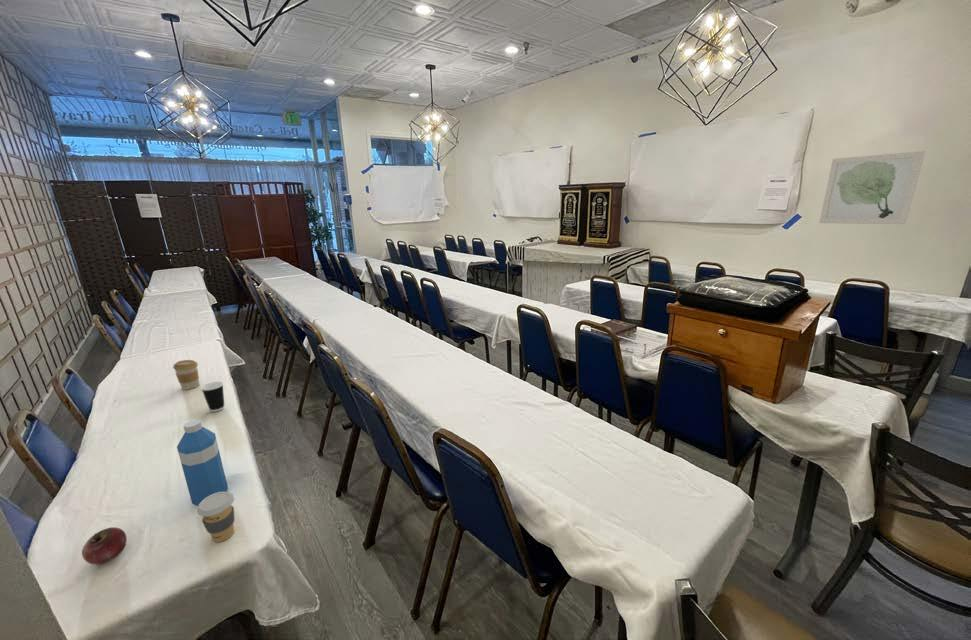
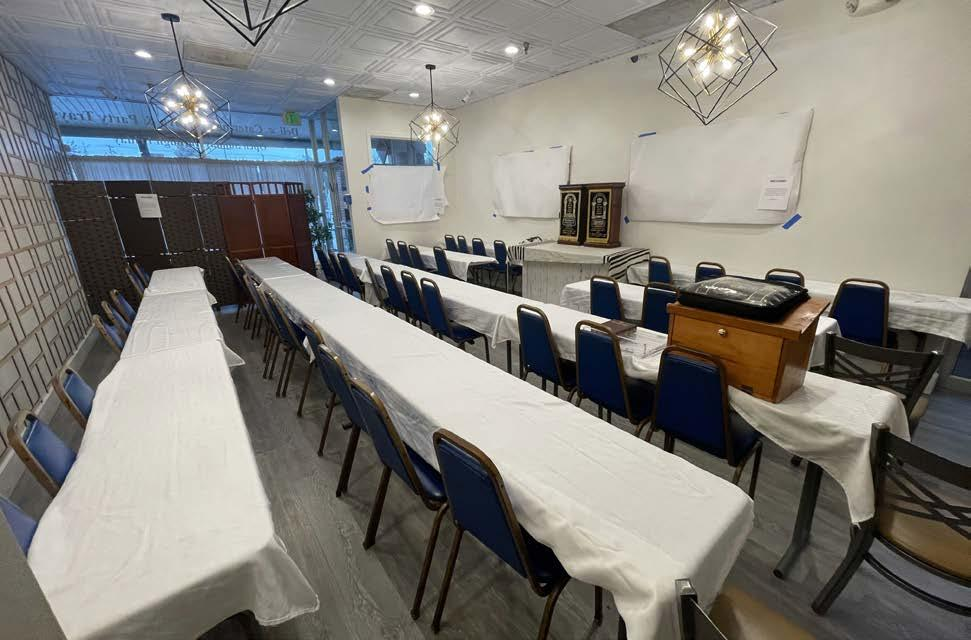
- dixie cup (214, 397)
- apple (104, 545)
- coffee cup (219, 517)
- coffee cup (187, 374)
- water bottle (201, 460)
- wall art (867, 190)
